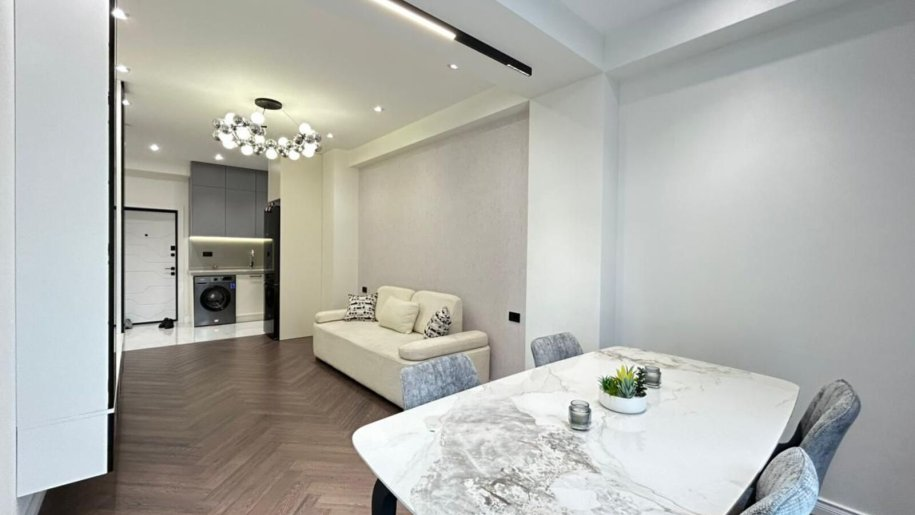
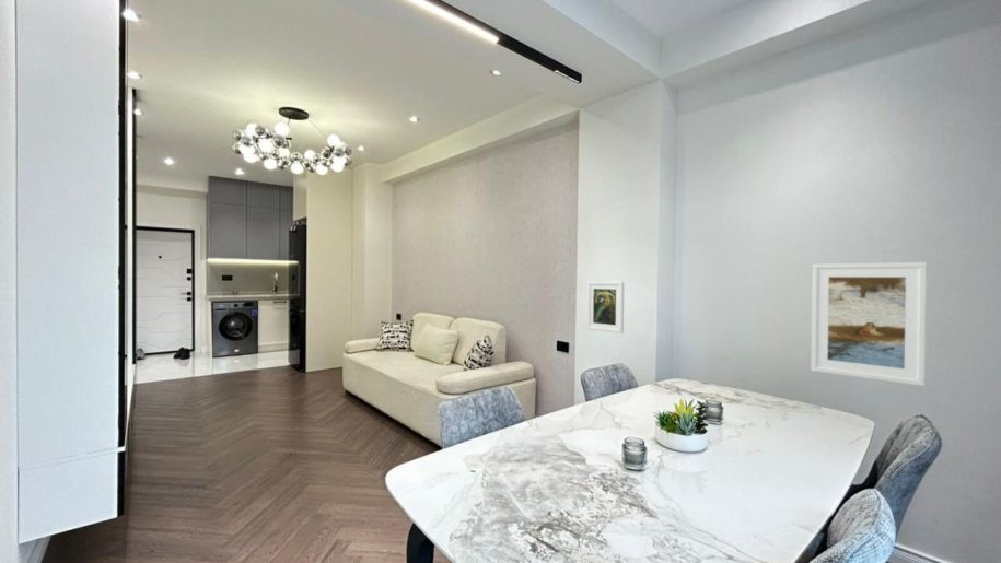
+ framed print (864, 320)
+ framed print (604, 306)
